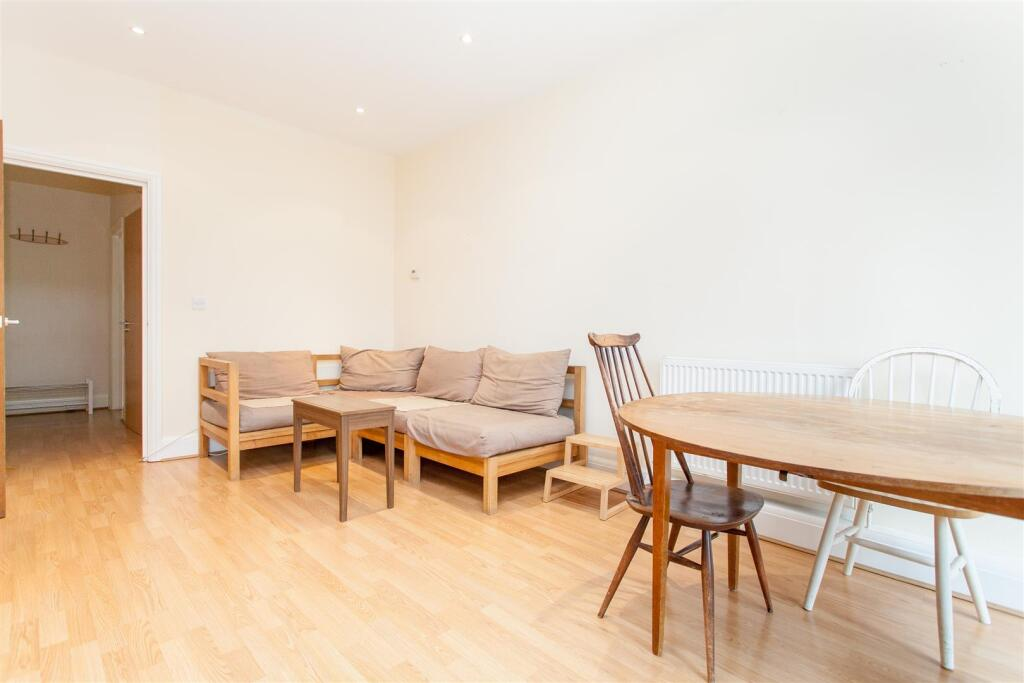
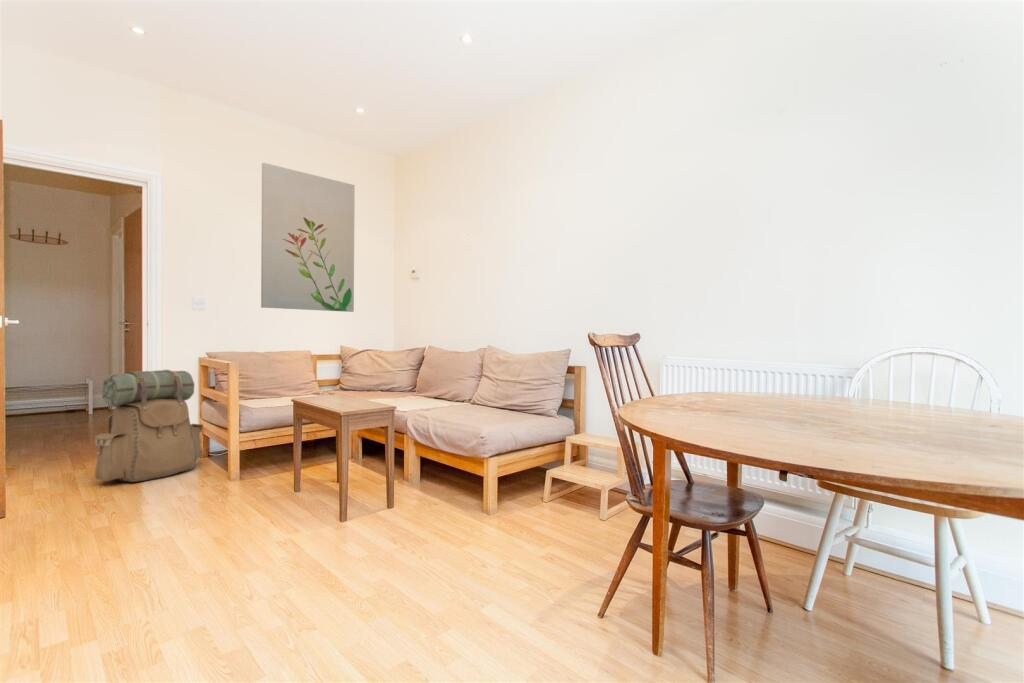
+ backpack (151, 420)
+ wall art (310, 242)
